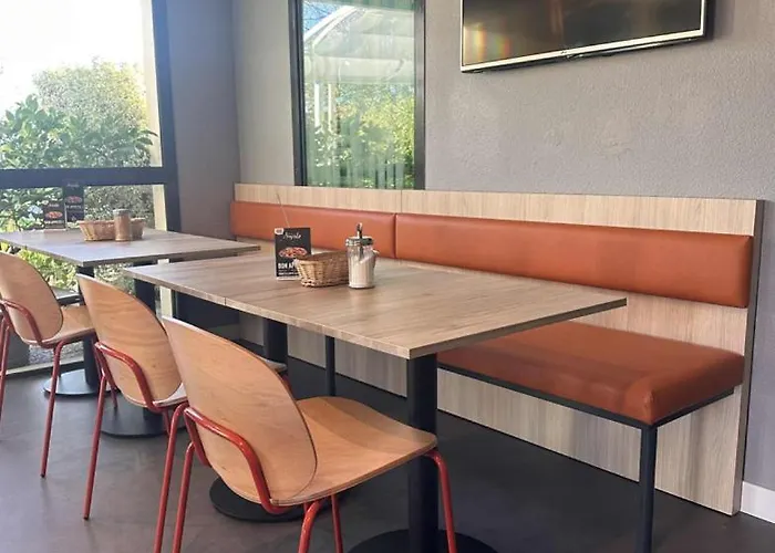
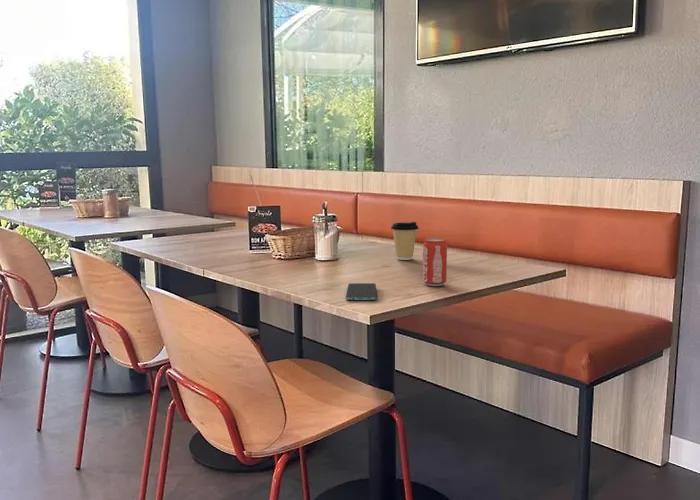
+ smartphone (361, 291)
+ coffee cup (404, 240)
+ beverage can (434, 262)
